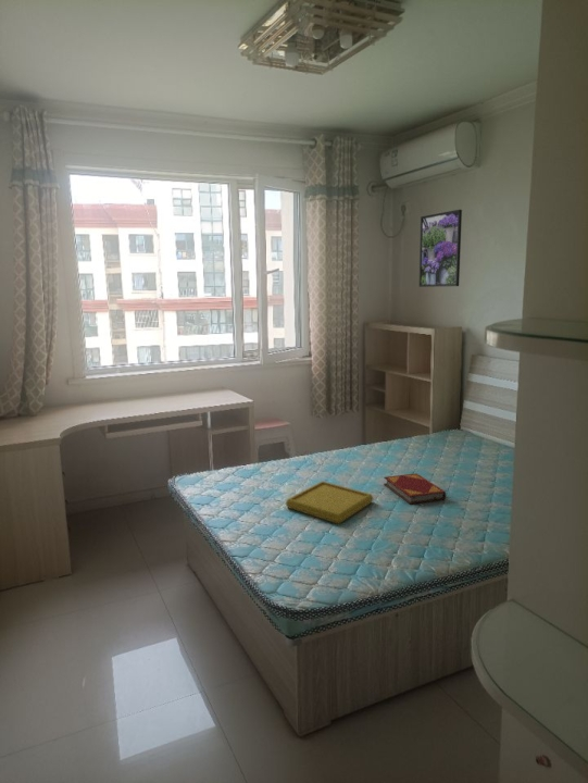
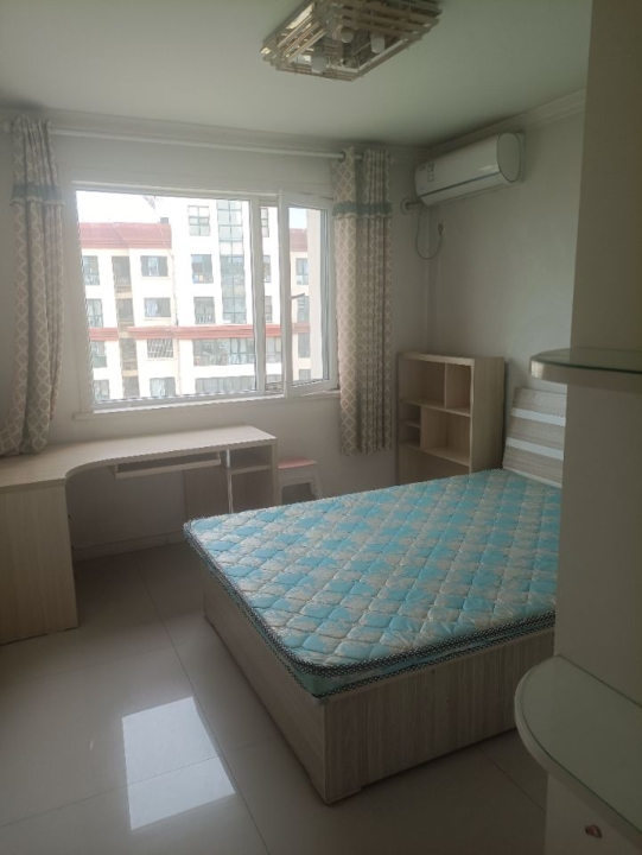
- serving tray (329, 500)
- hardback book (413, 487)
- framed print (439, 250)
